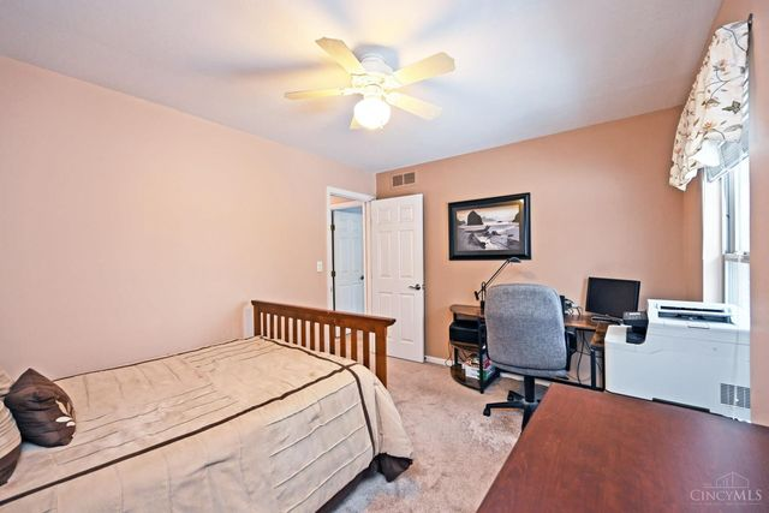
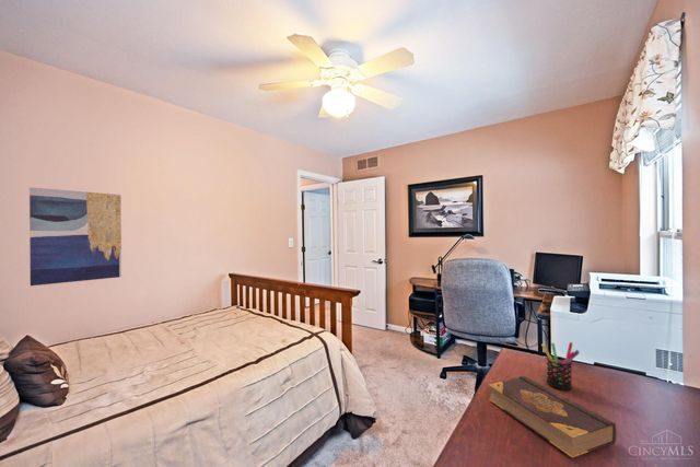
+ pen holder (558, 362)
+ wall art (79, 235)
+ book (538, 406)
